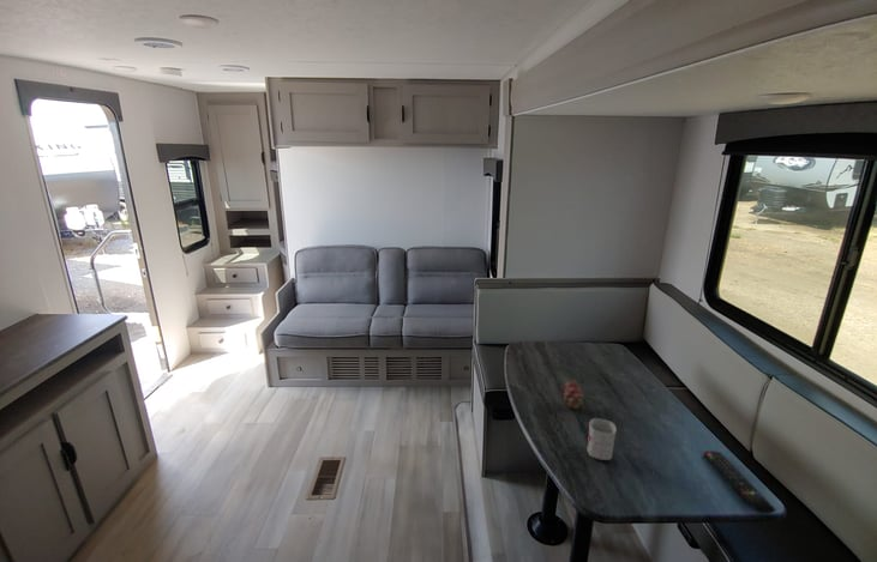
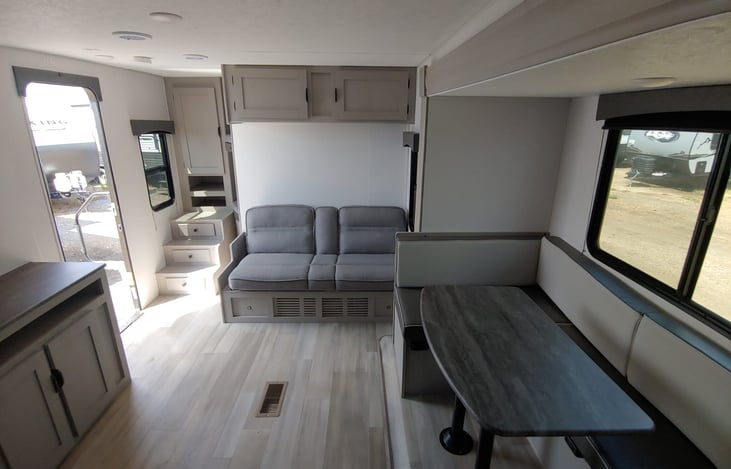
- fruit (572, 392)
- remote control (735, 479)
- mug (600, 436)
